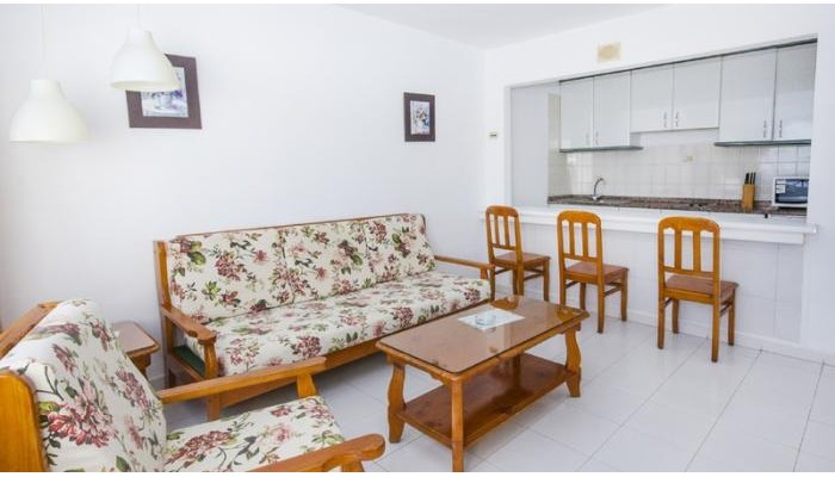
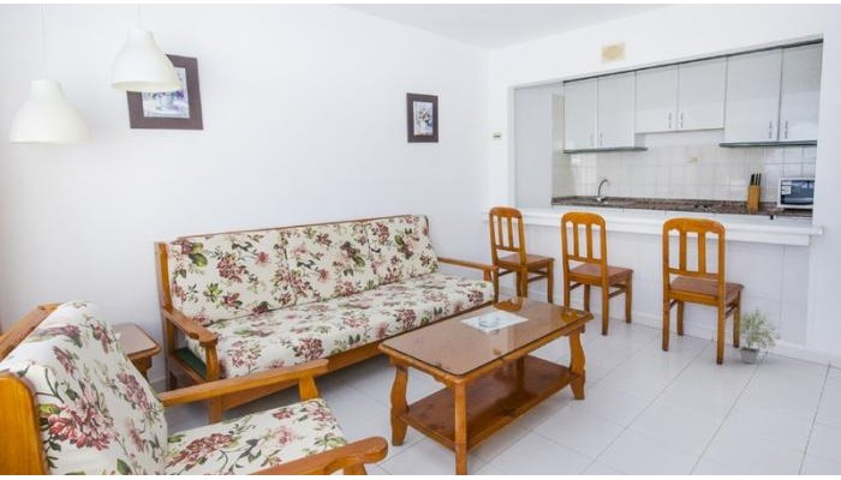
+ potted plant (753, 332)
